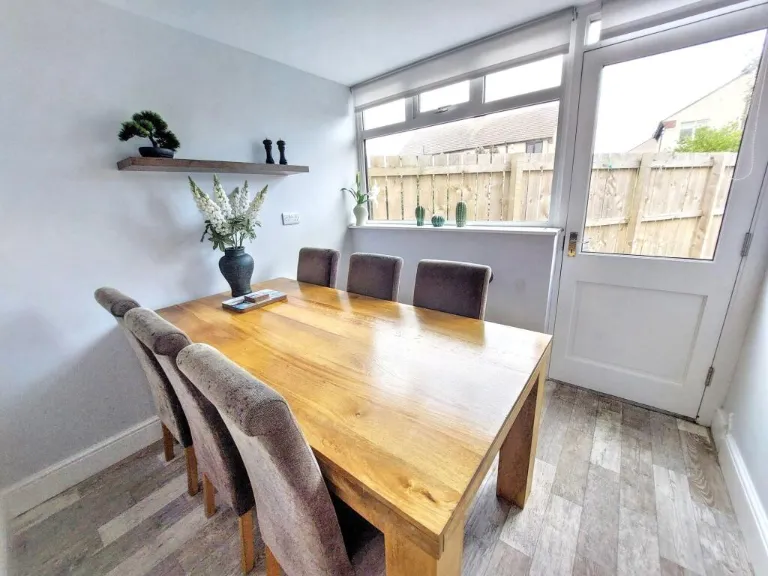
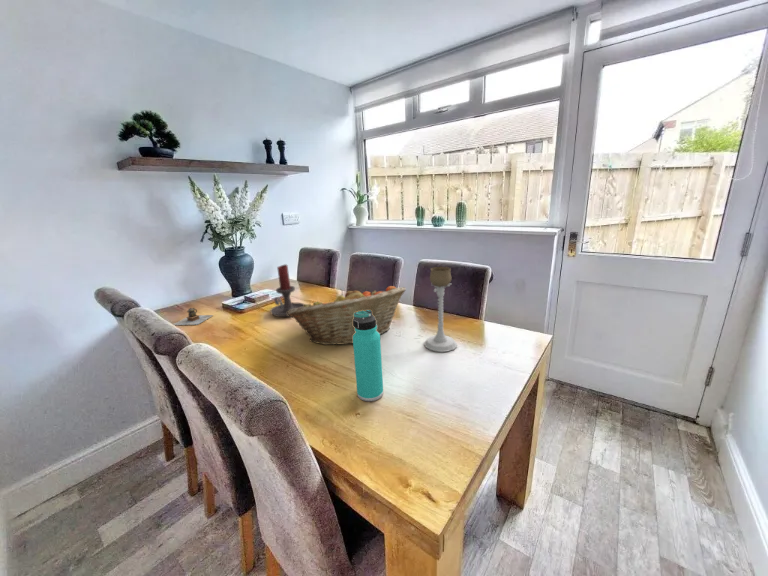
+ fruit basket (349, 309)
+ thermos bottle (367, 354)
+ candle holder (283, 288)
+ candle holder (440, 307)
+ teapot (191, 313)
